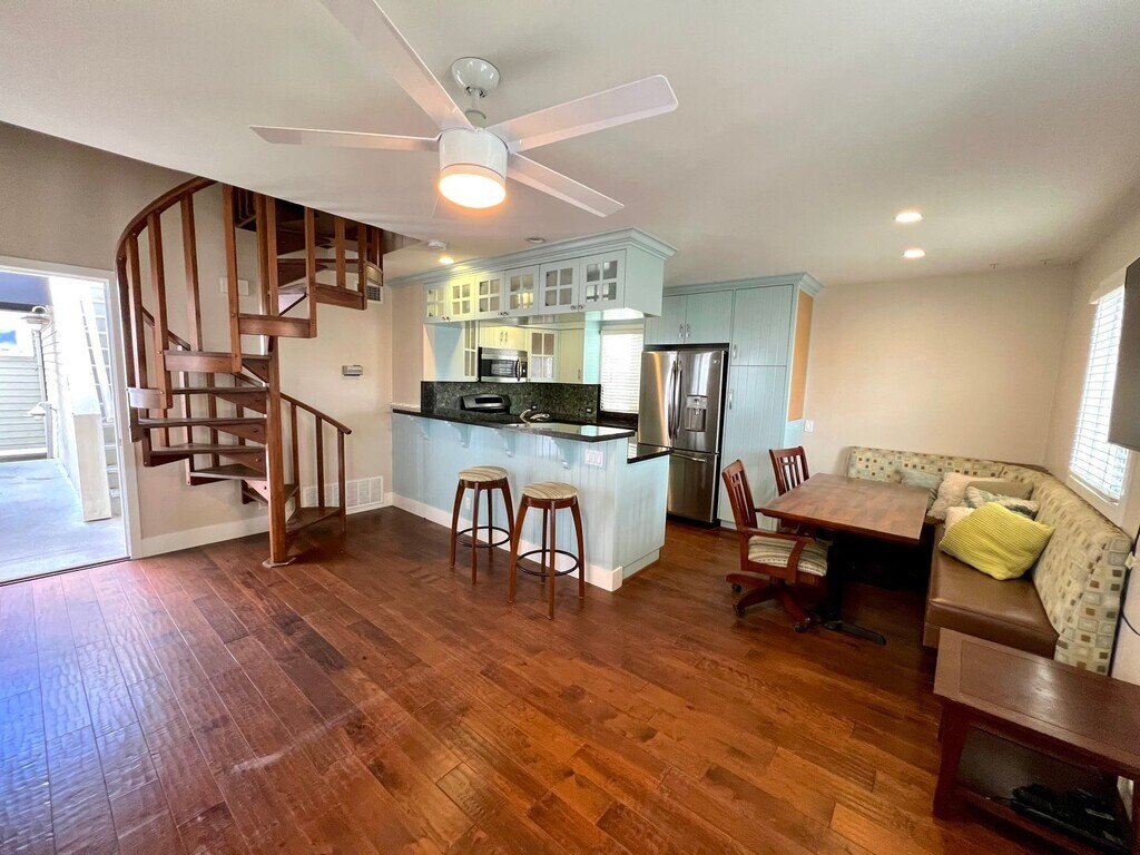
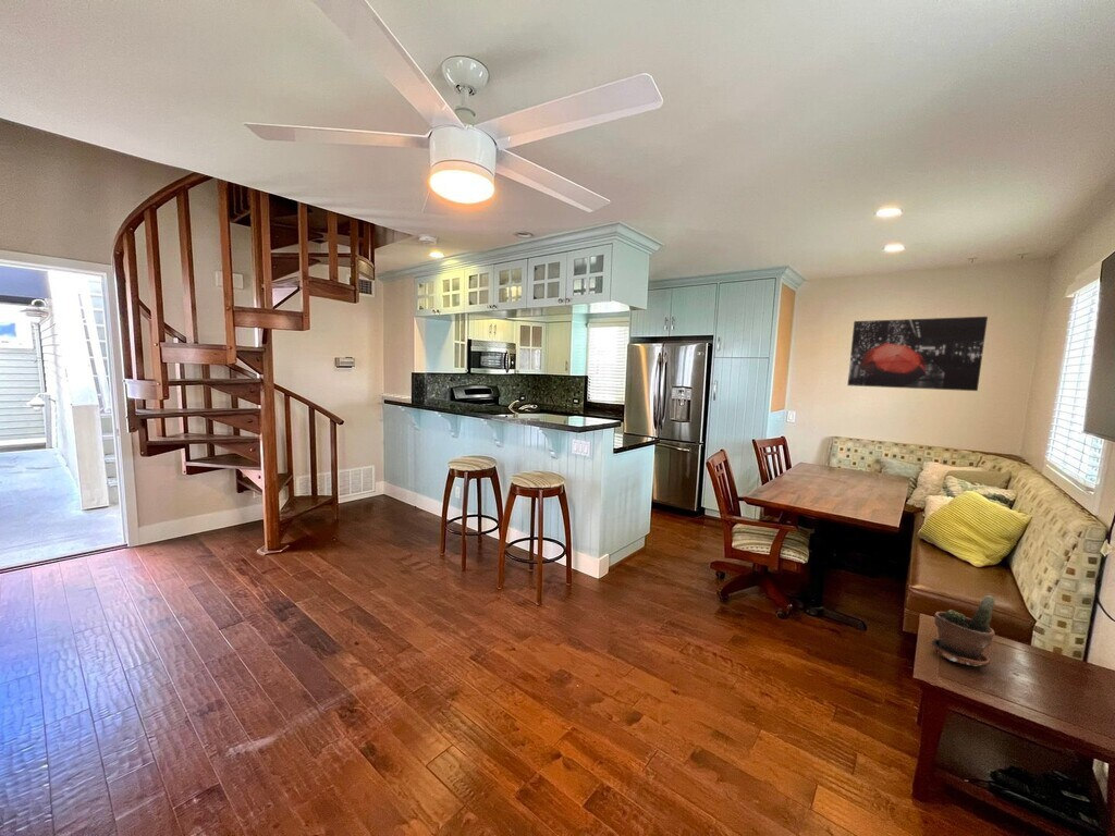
+ wall art (911, 354)
+ potted plant (963, 625)
